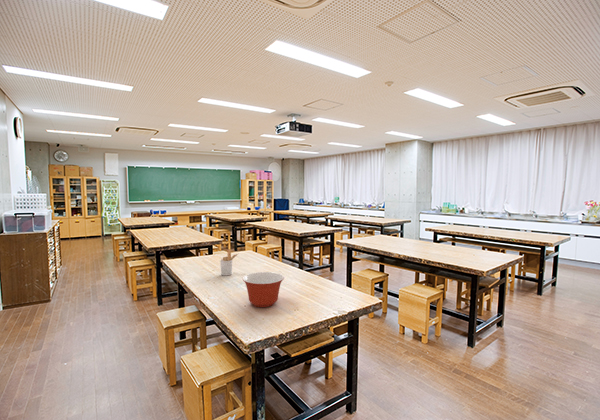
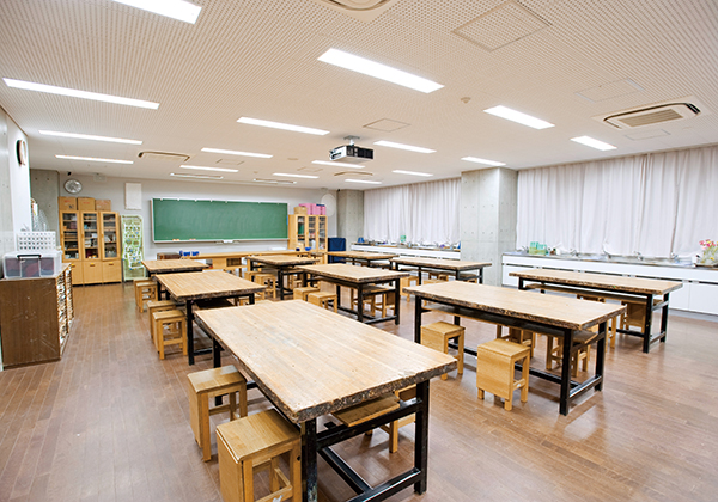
- utensil holder (229, 263)
- mixing bowl (263, 290)
